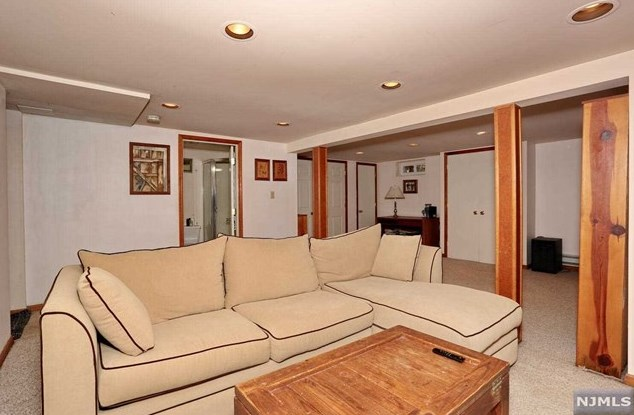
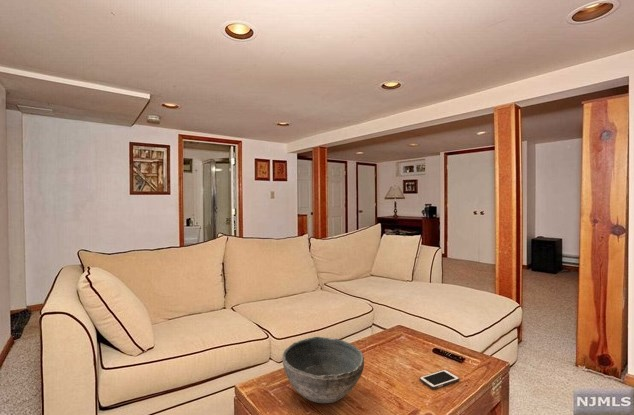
+ bowl (323, 373)
+ cell phone (439, 378)
